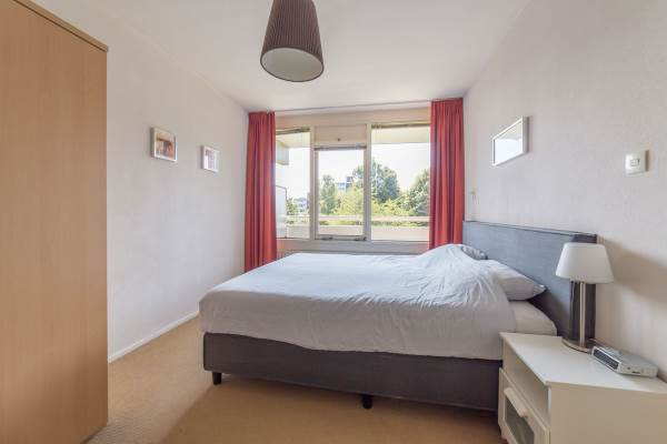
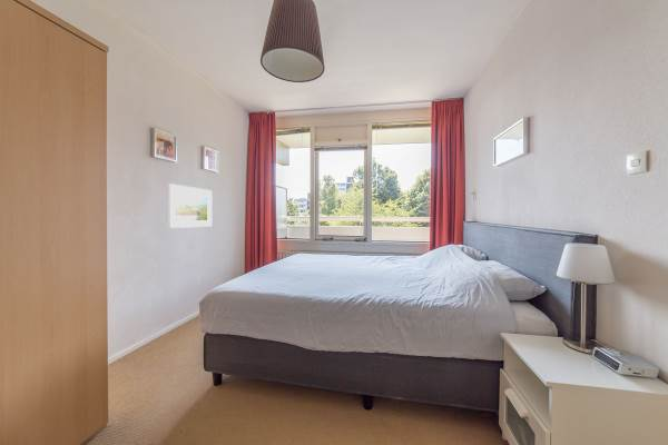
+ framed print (191, 207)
